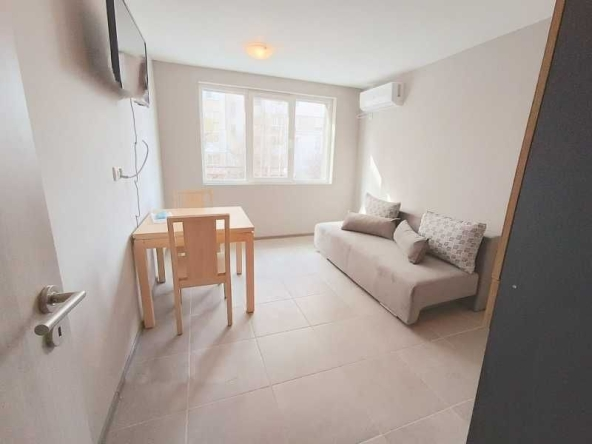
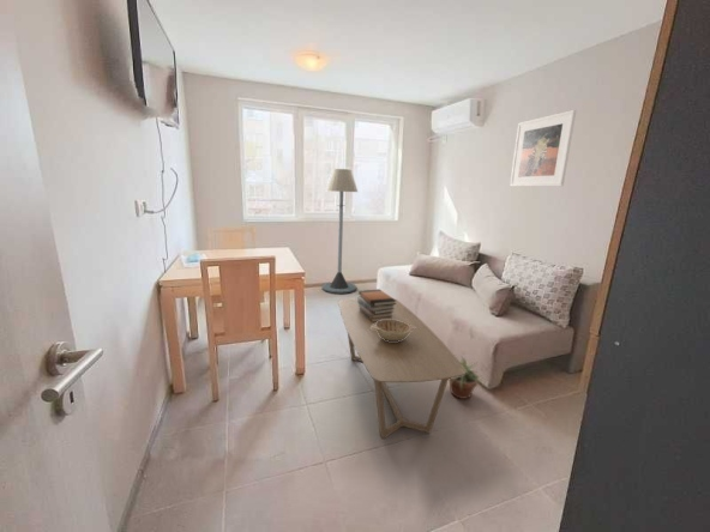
+ coffee table (386, 358)
+ potted plant (462, 376)
+ decorative bowl (392, 331)
+ floor lamp (339, 231)
+ book stack (375, 304)
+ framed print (538, 152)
